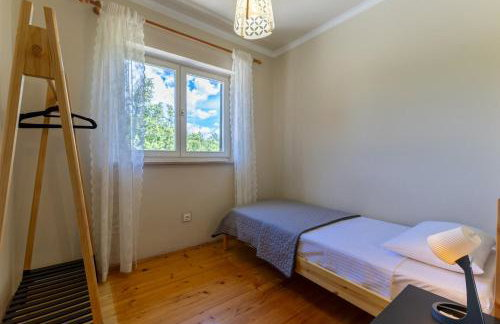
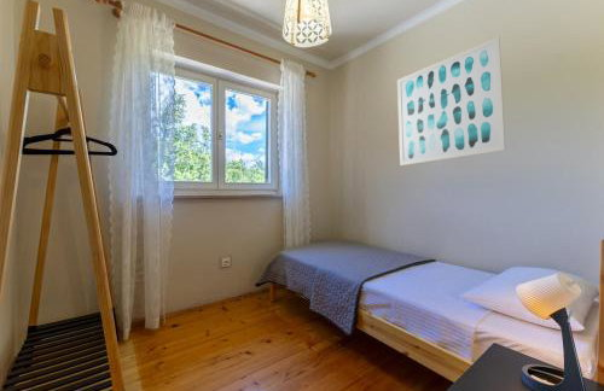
+ wall art (442, 110)
